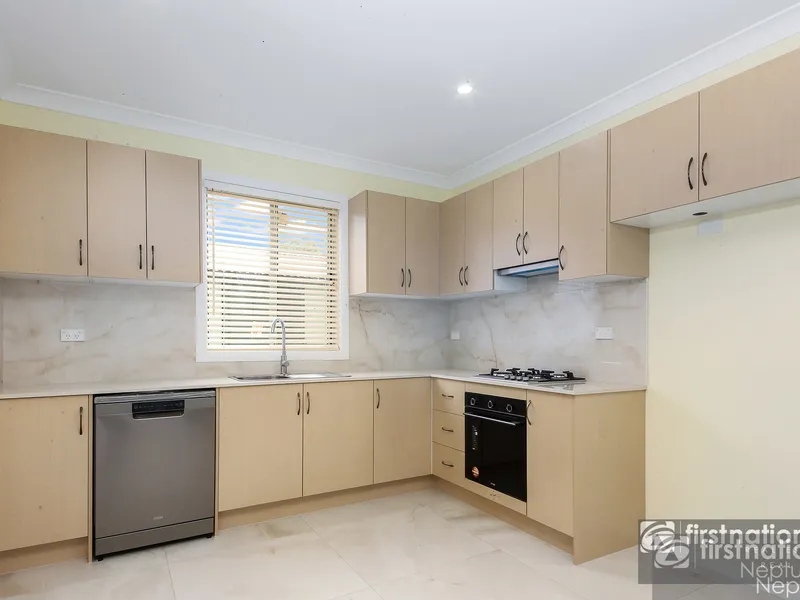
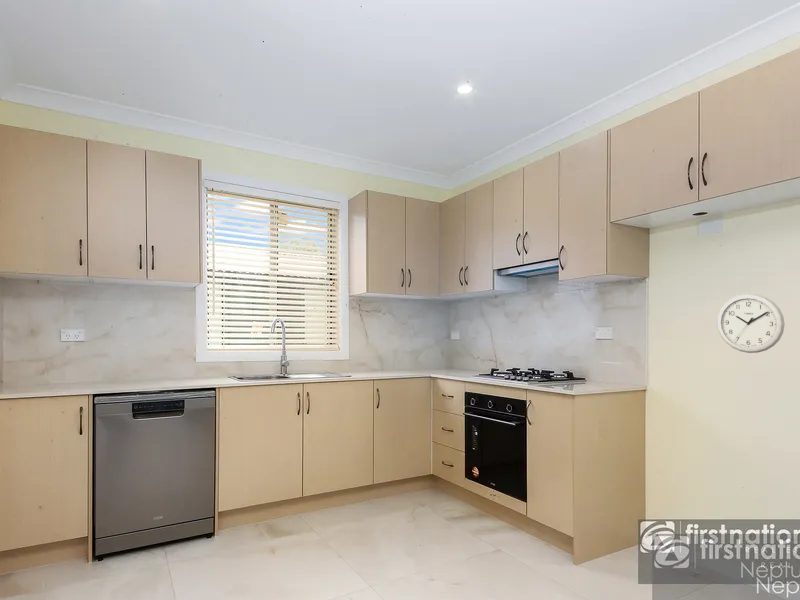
+ wall clock (748, 323)
